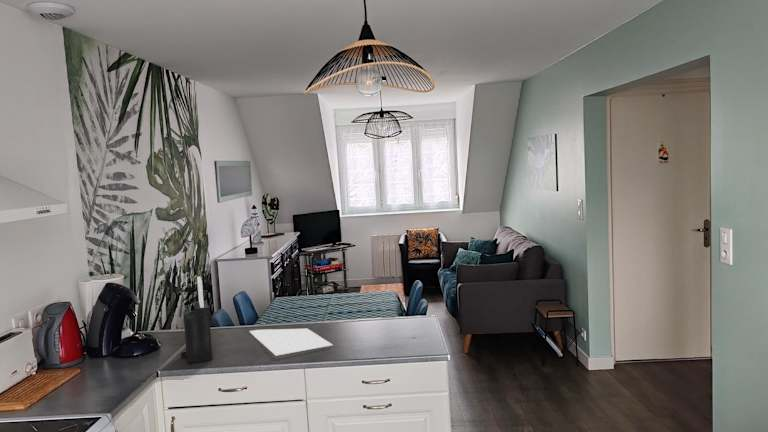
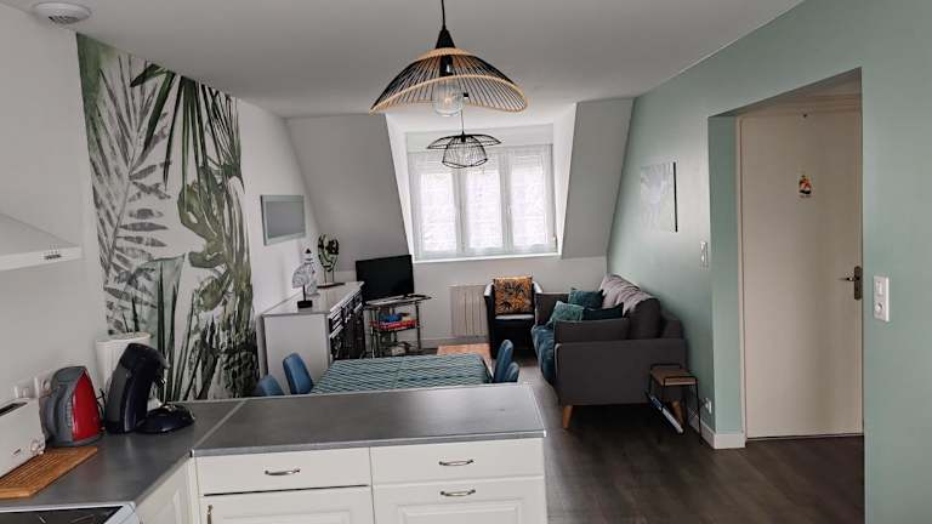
- cutting board (288, 337)
- knife block (193, 318)
